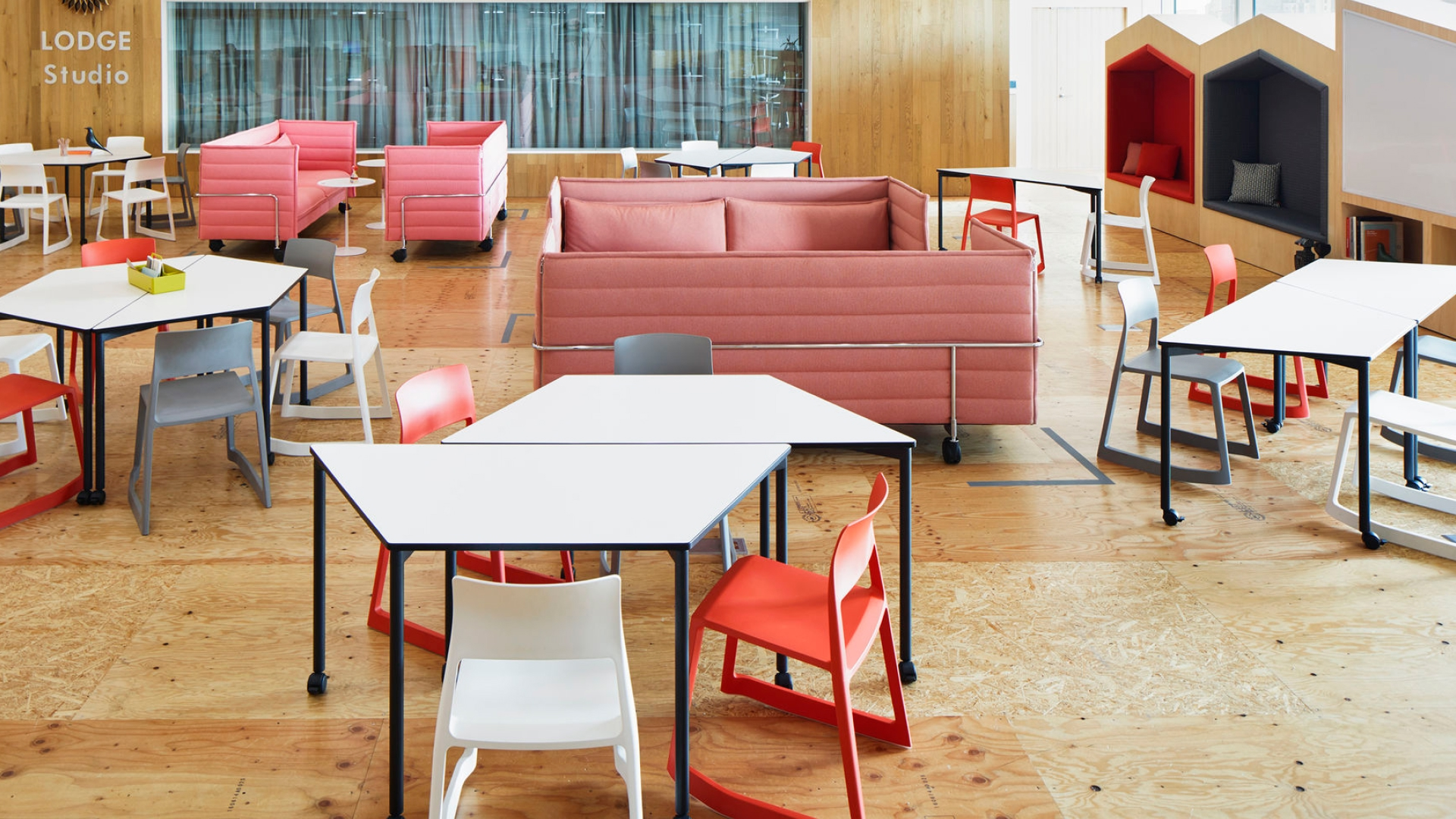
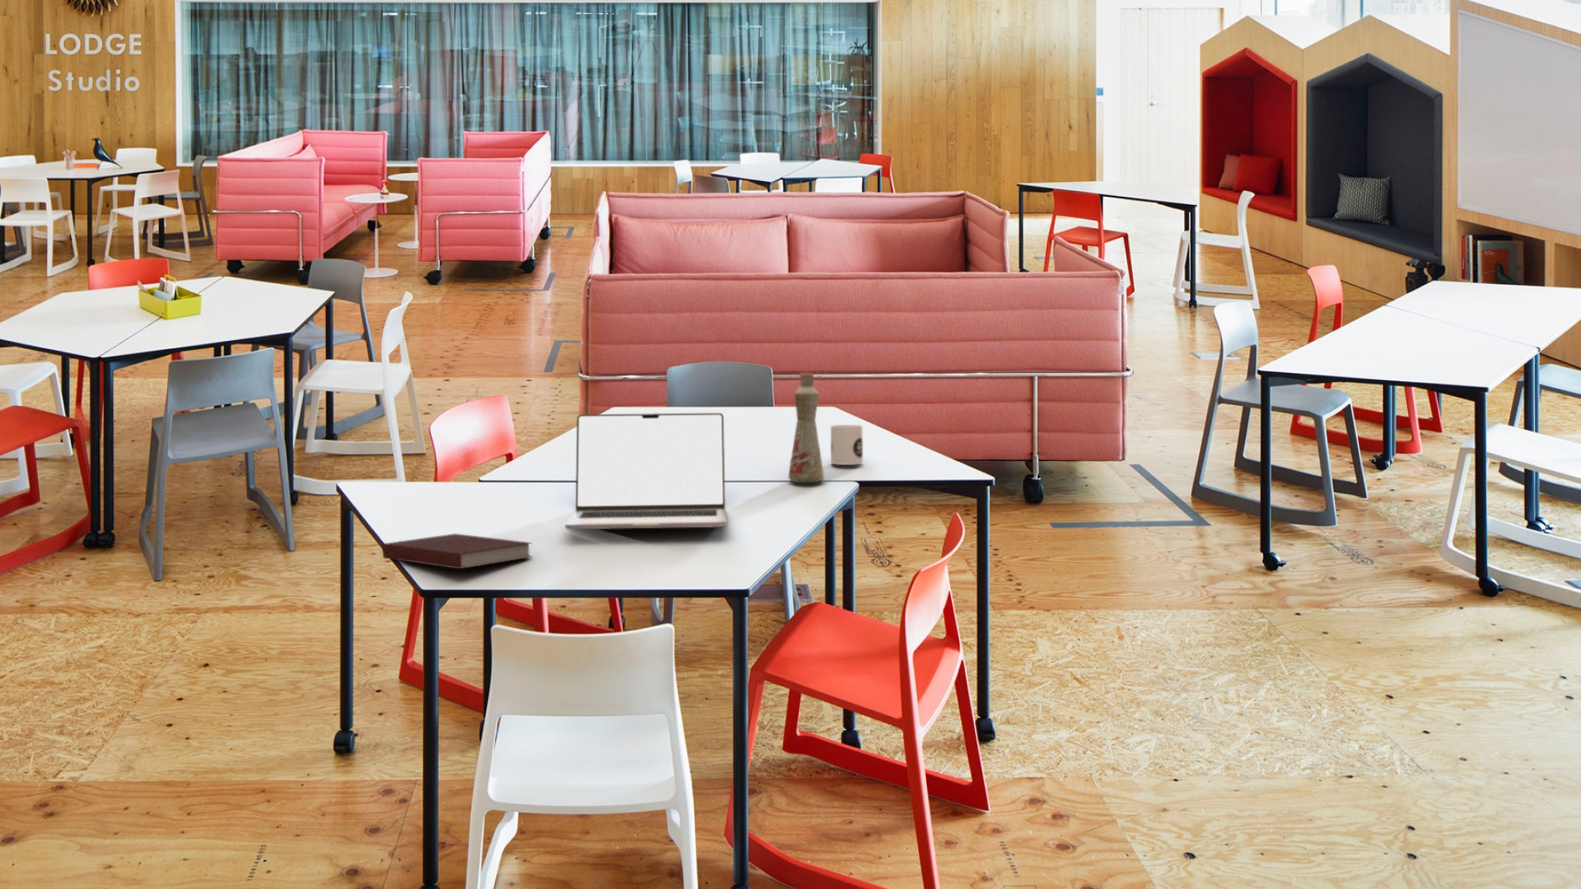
+ mug (849, 444)
+ bottle (806, 427)
+ laptop (648, 468)
+ notebook (457, 550)
